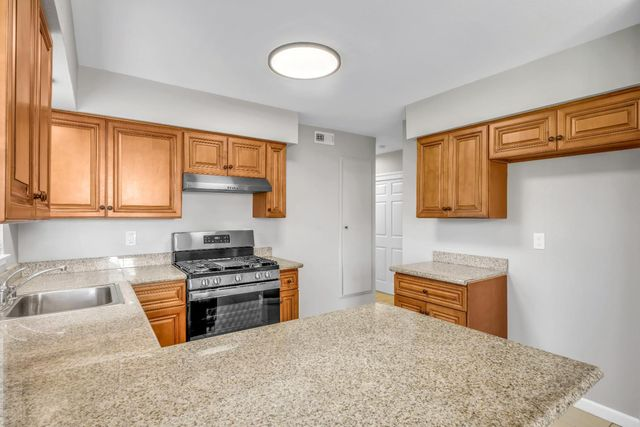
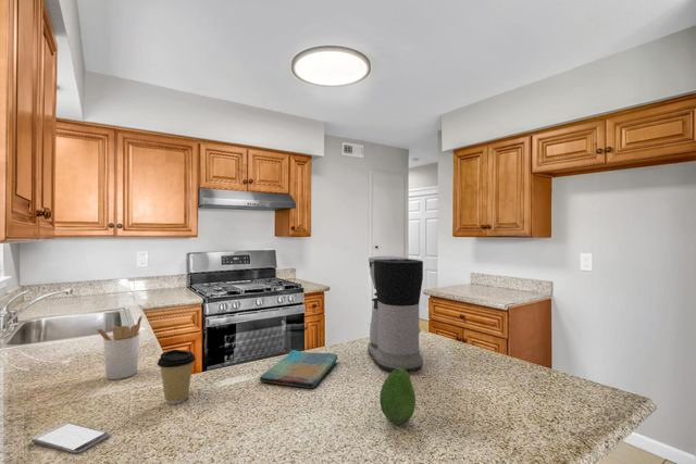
+ fruit (397, 394)
+ utensil holder (123, 347)
+ coffee cup (176, 376)
+ smartphone (71, 437)
+ coffee maker (399, 308)
+ dish towel (301, 366)
